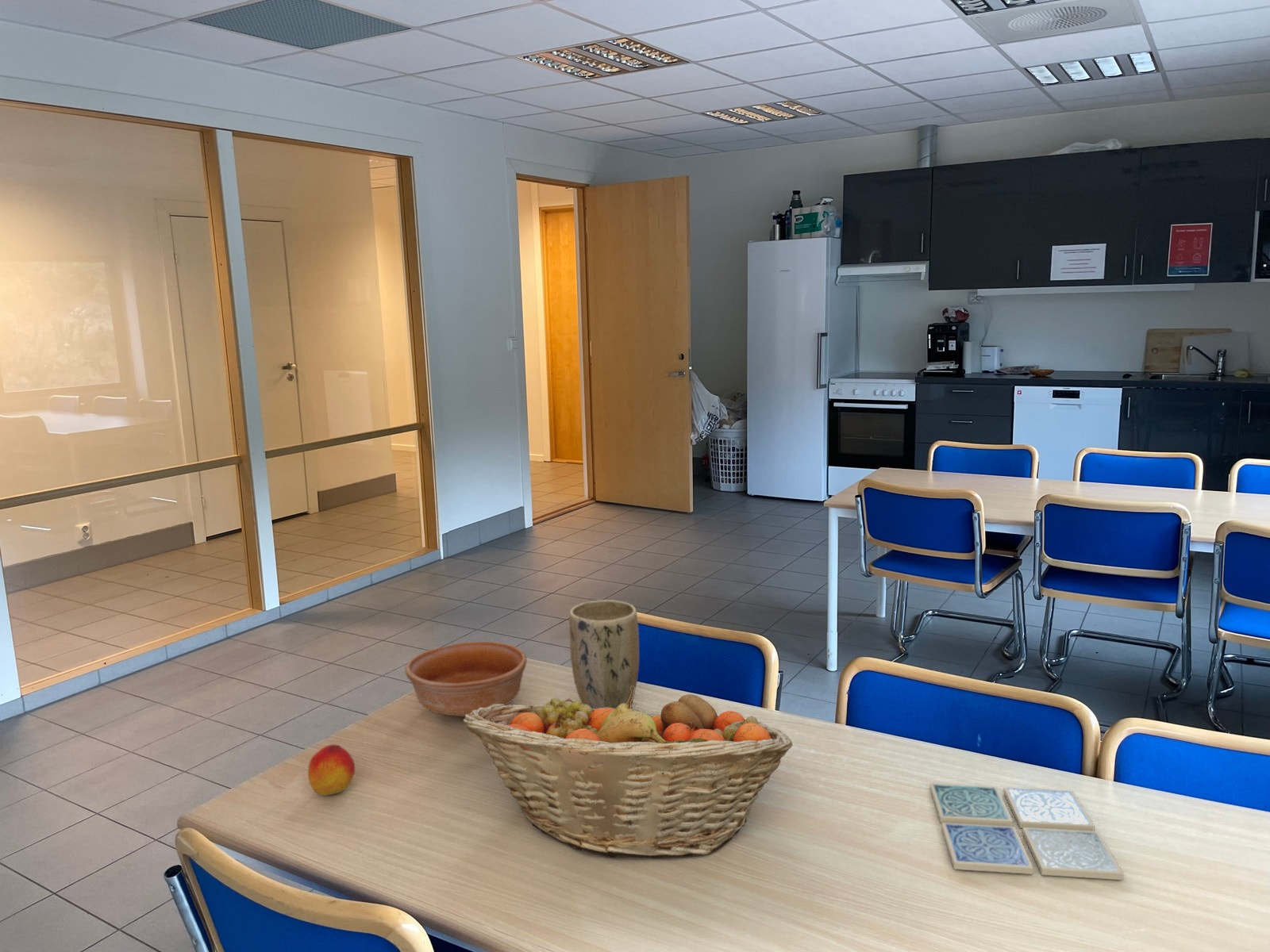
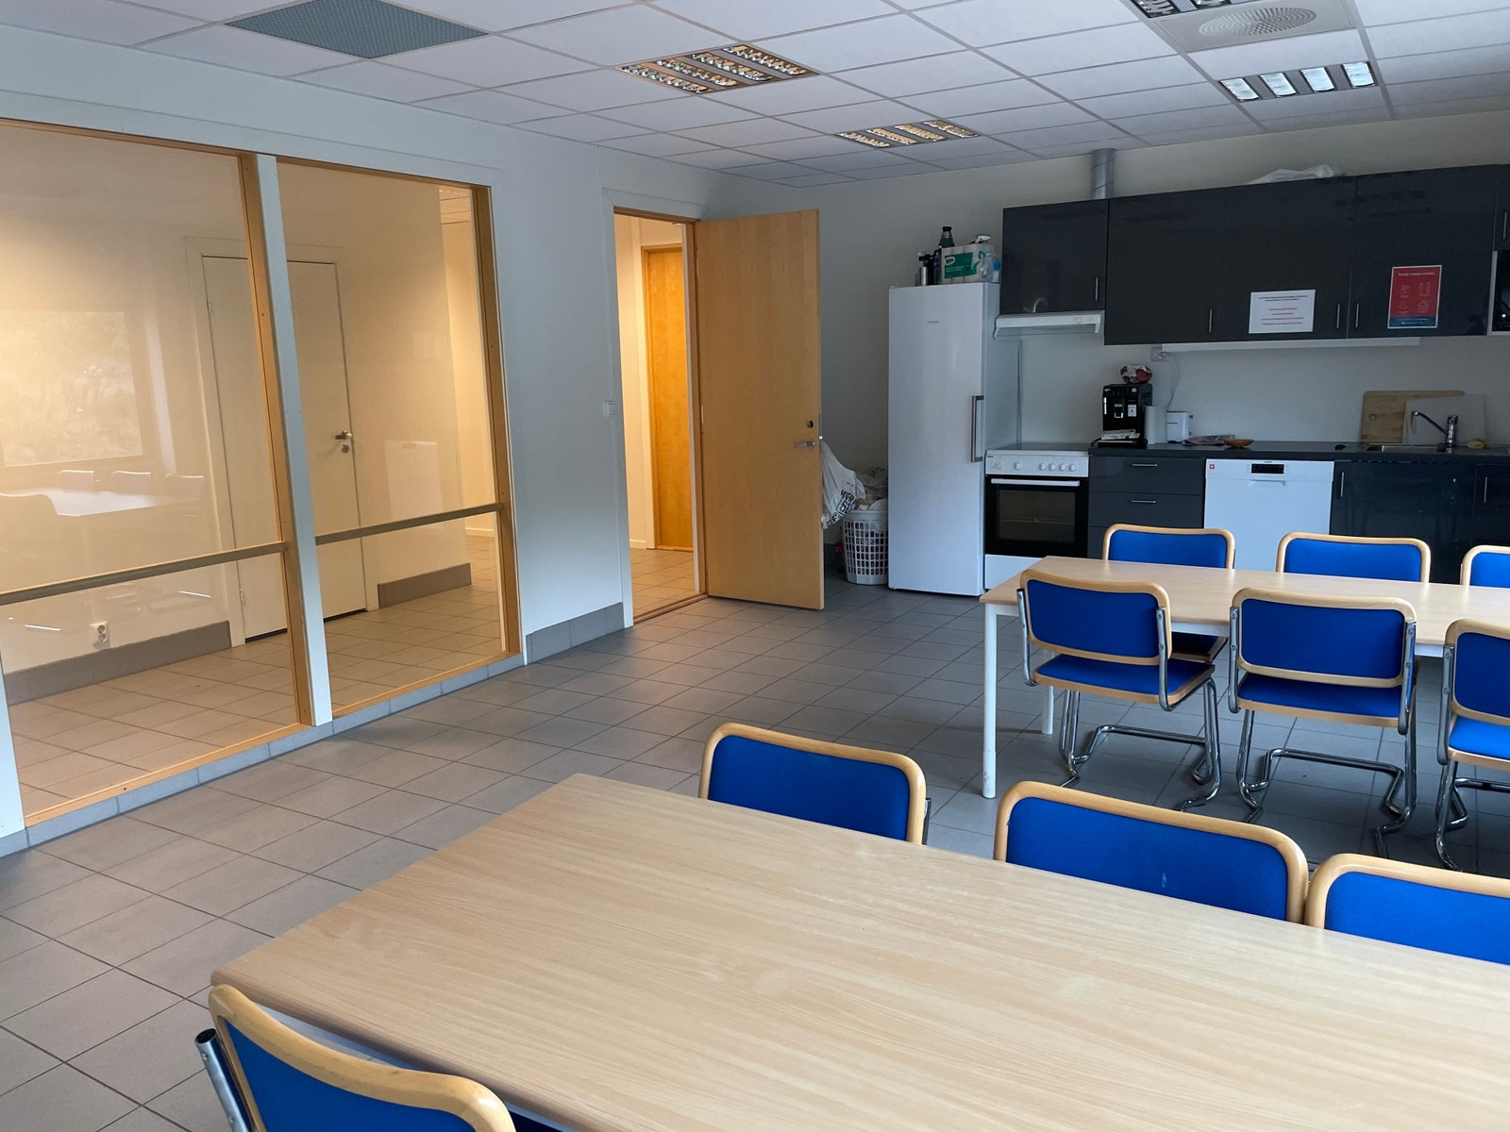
- peach (332, 768)
- plant pot (605, 658)
- drink coaster (1019, 827)
- bowl (468, 684)
- fruit basket (625, 751)
